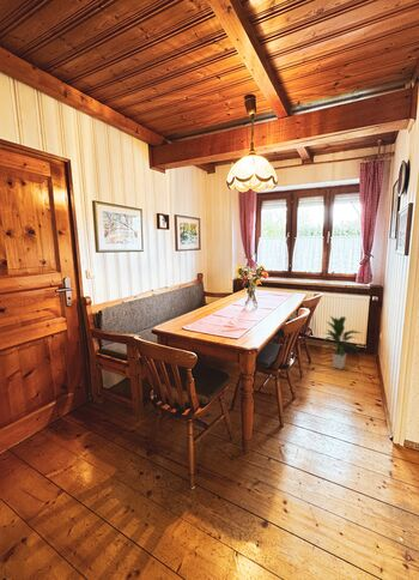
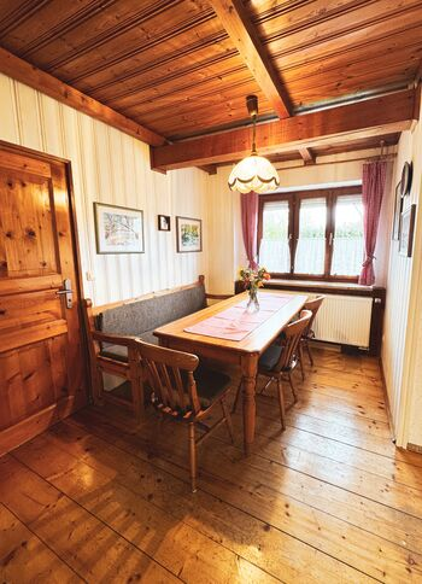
- indoor plant (338, 340)
